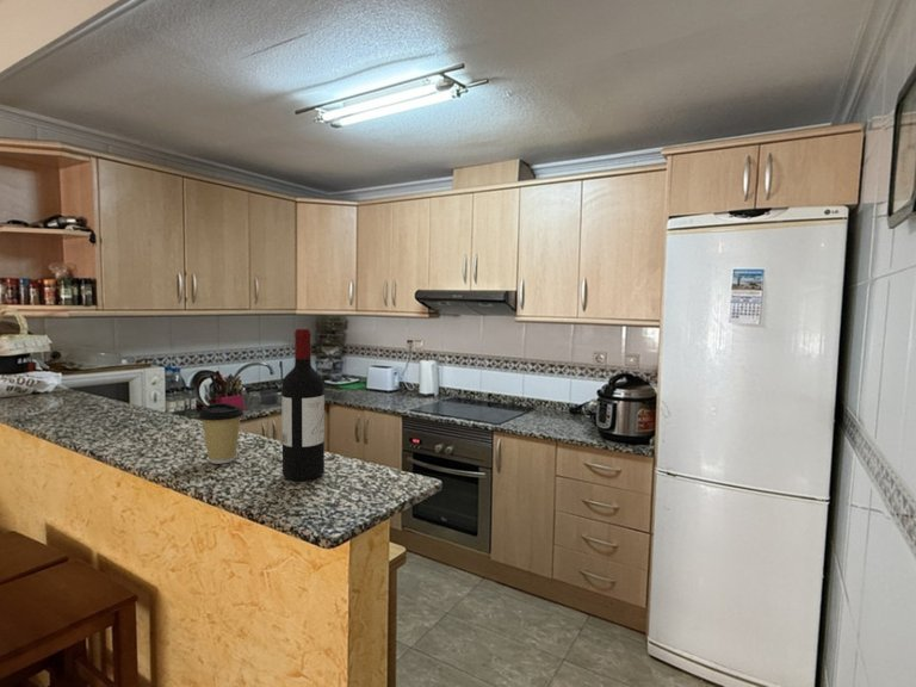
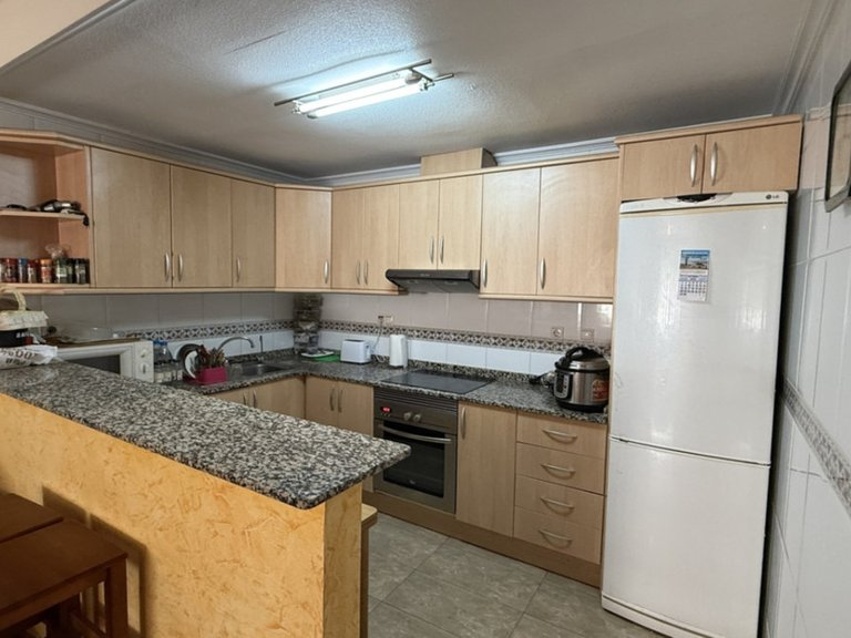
- wine bottle (303, 402)
- coffee cup (222, 433)
